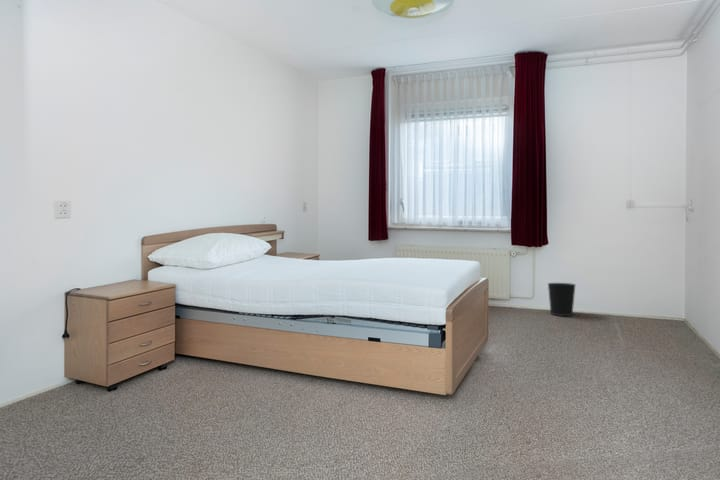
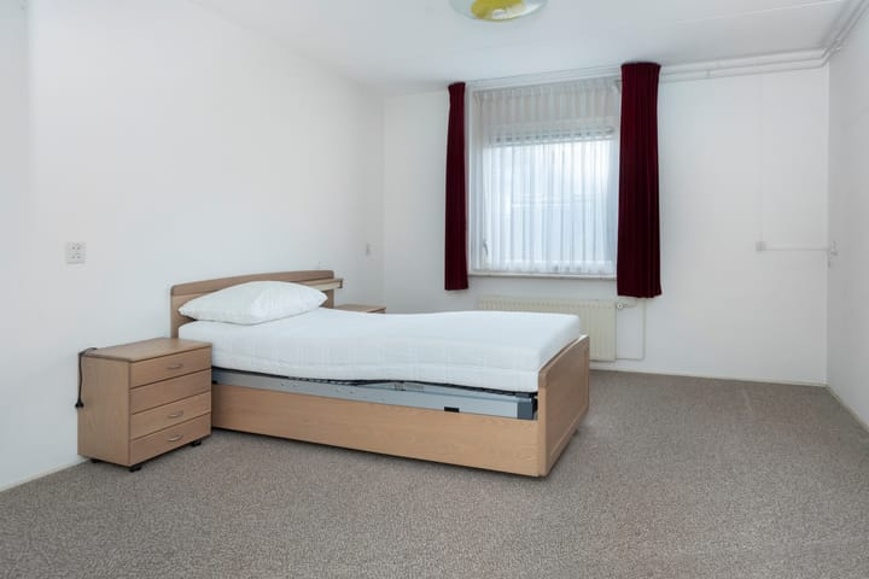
- wastebasket (561, 299)
